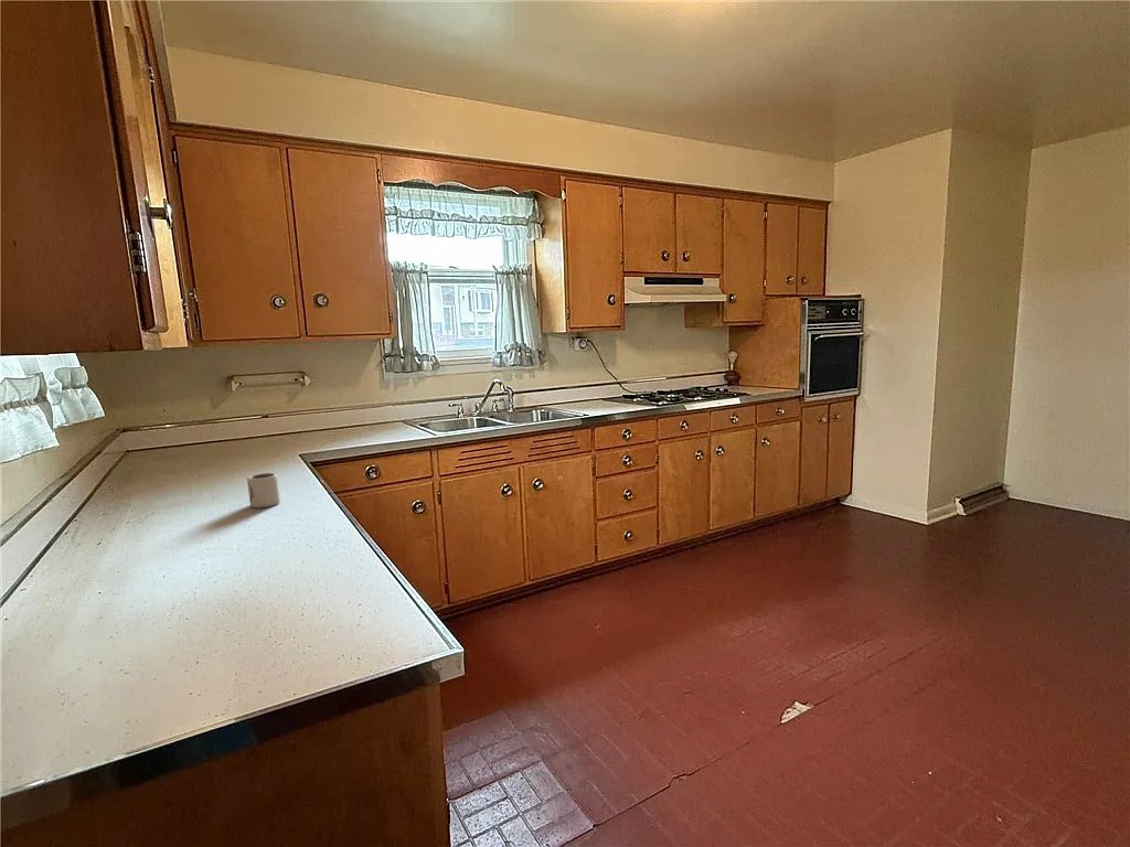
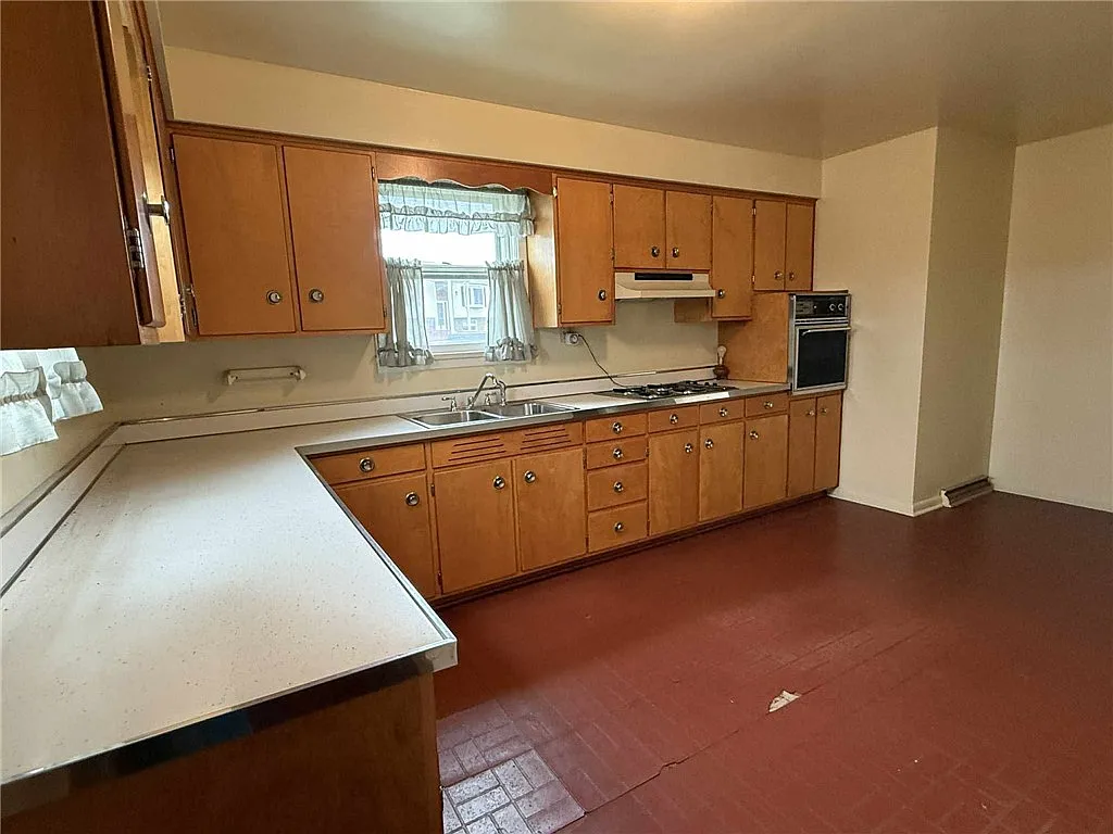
- cup (263, 489)
